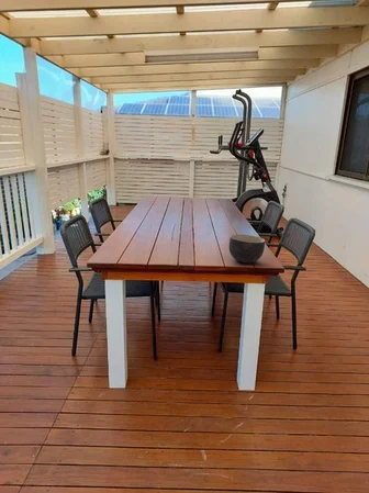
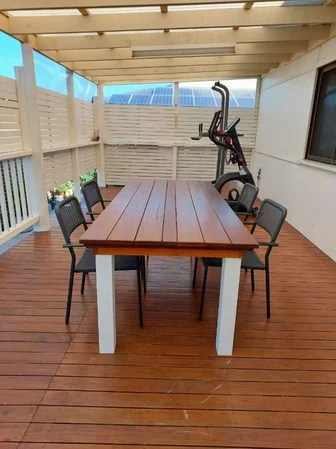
- bowl (246, 248)
